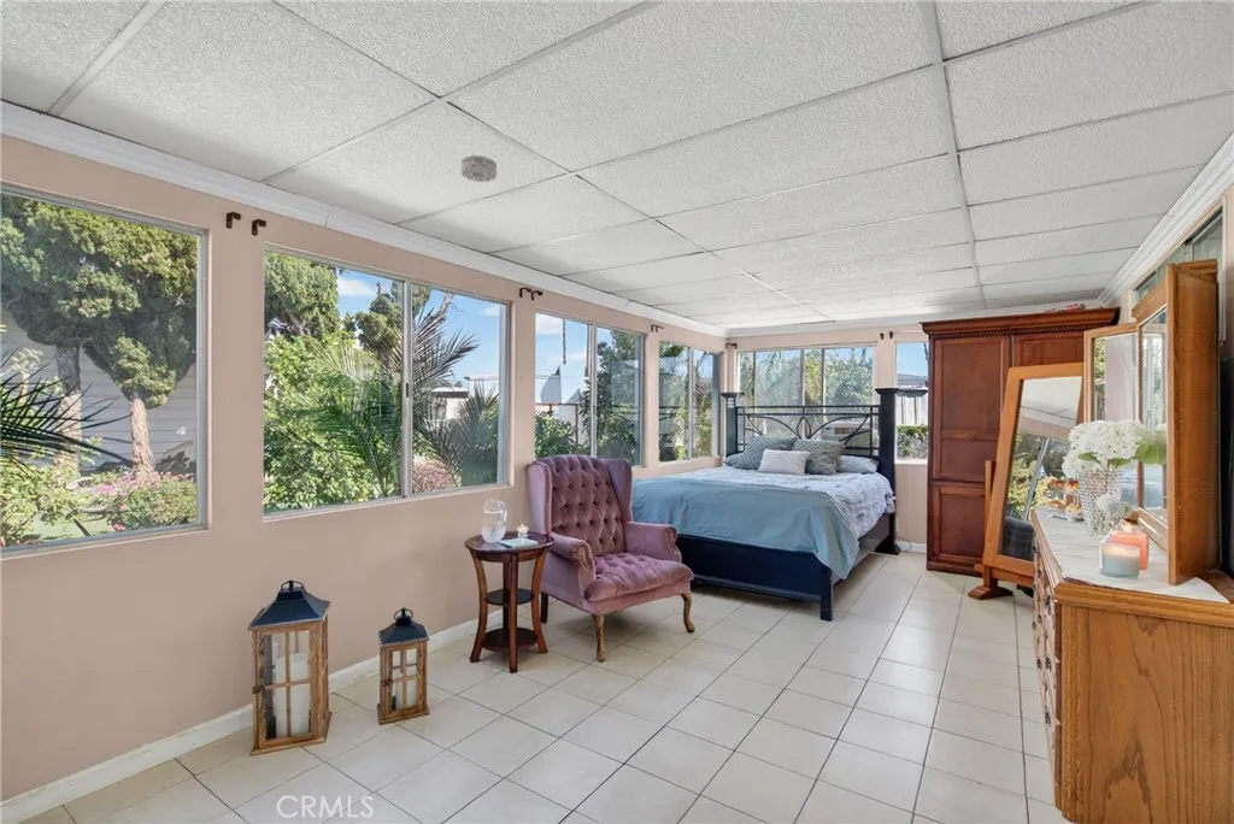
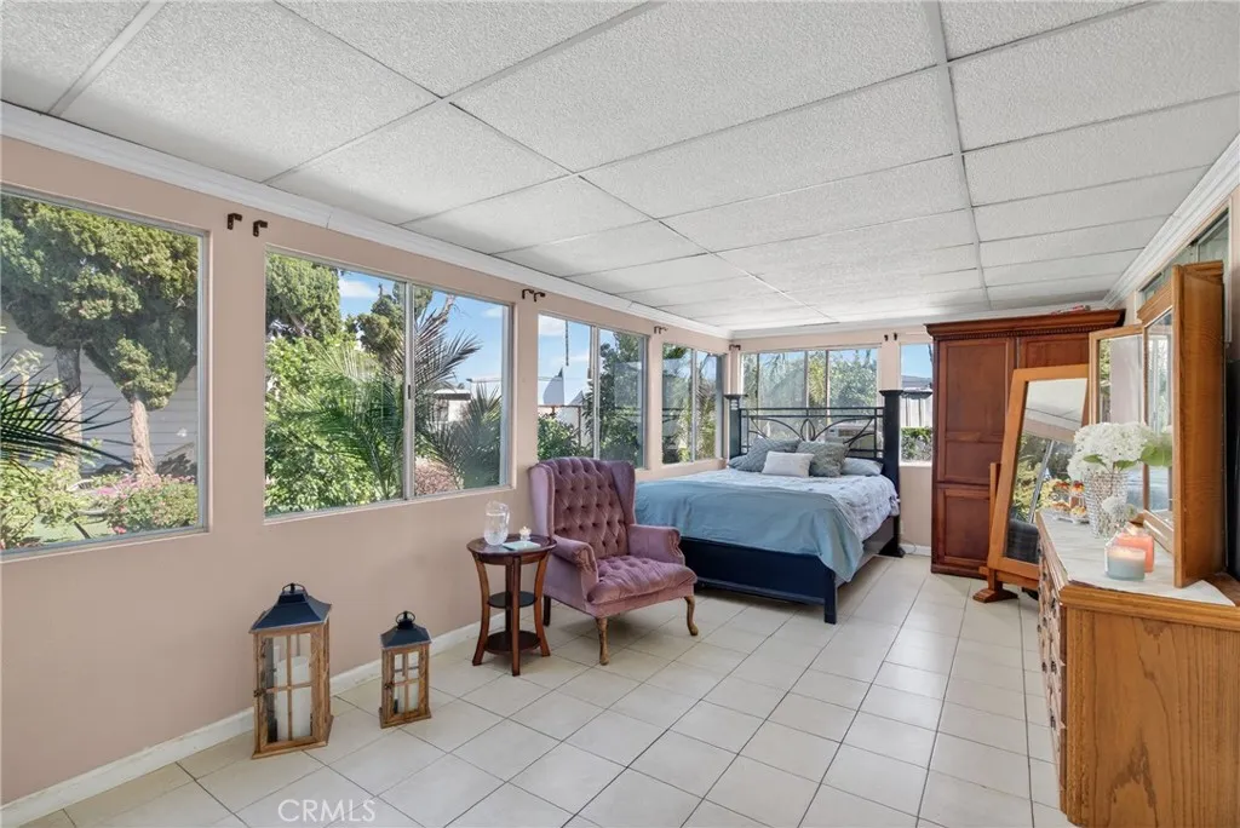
- smoke detector (478, 167)
